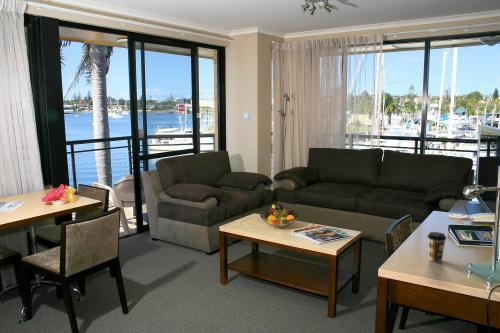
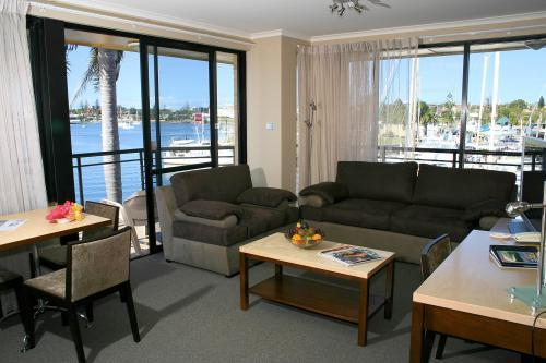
- coffee cup (436, 247)
